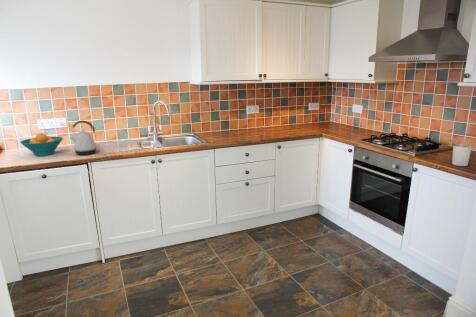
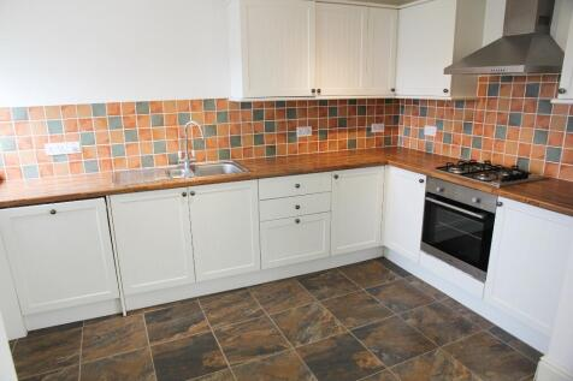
- fruit bowl (42, 143)
- kettle (83, 137)
- utensil holder (457, 150)
